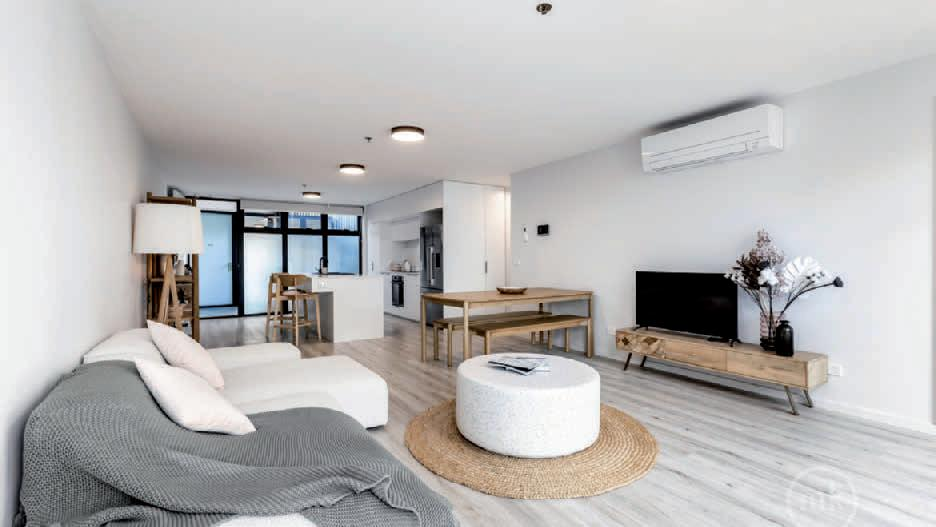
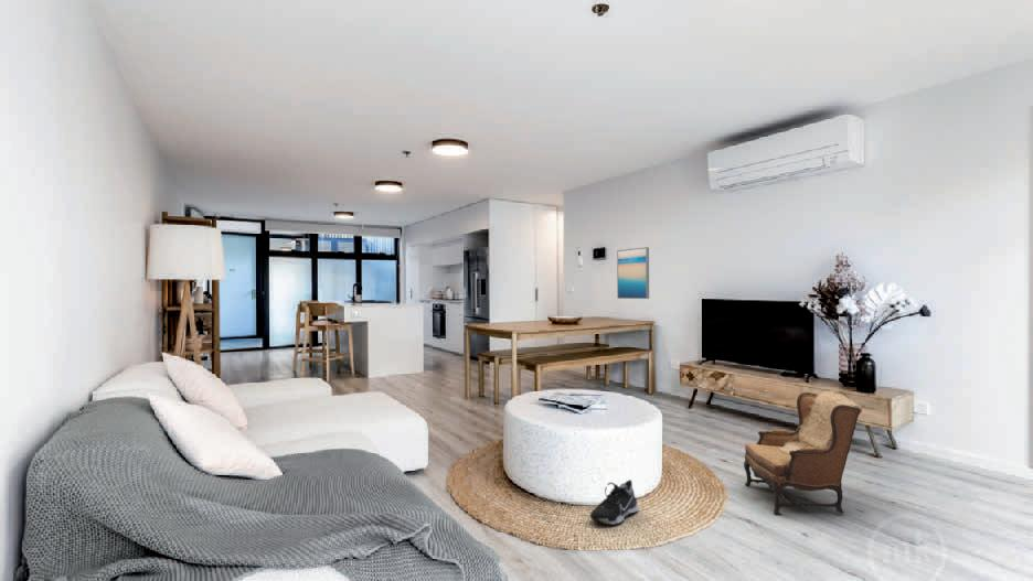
+ wall art (632, 273)
+ armchair (823, 453)
+ shoe (615, 502)
